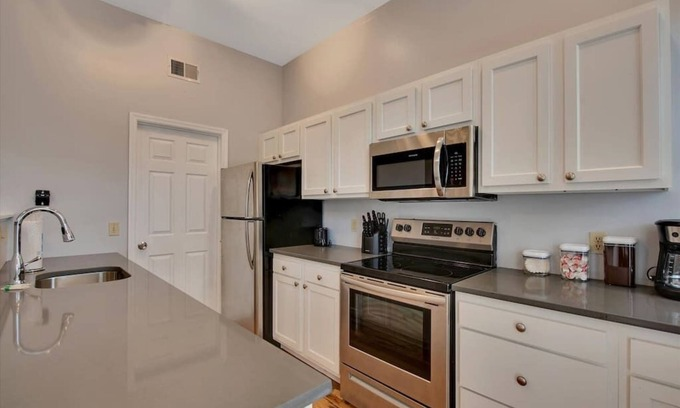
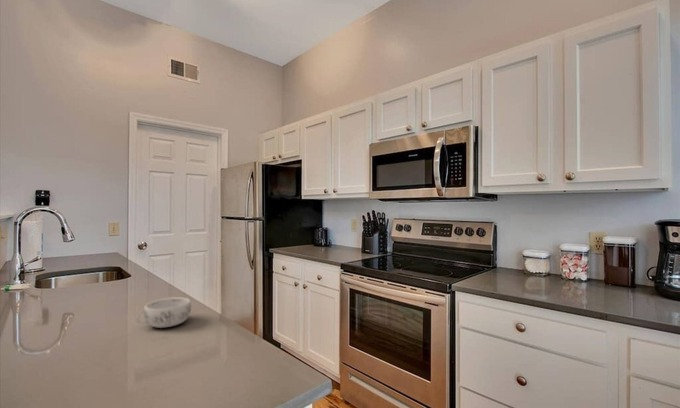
+ decorative bowl (164, 314)
